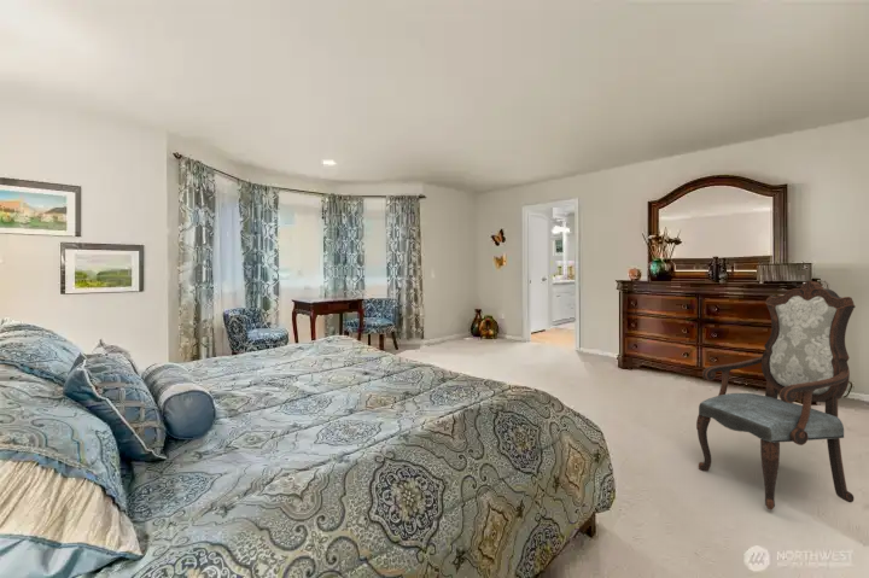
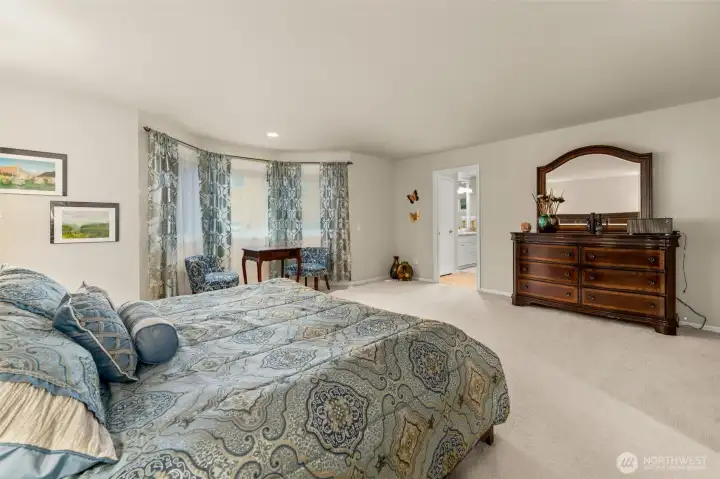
- armchair (769, 383)
